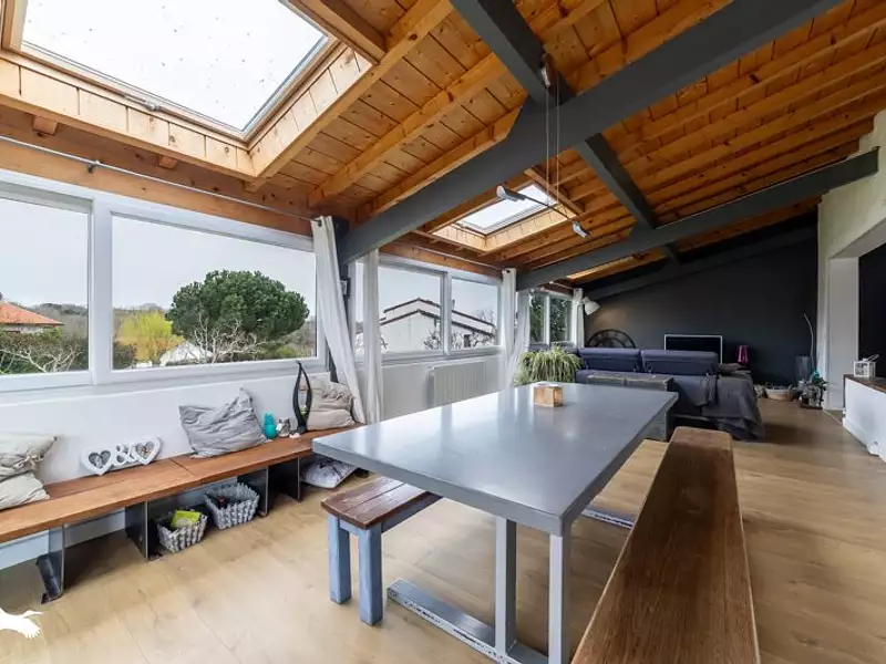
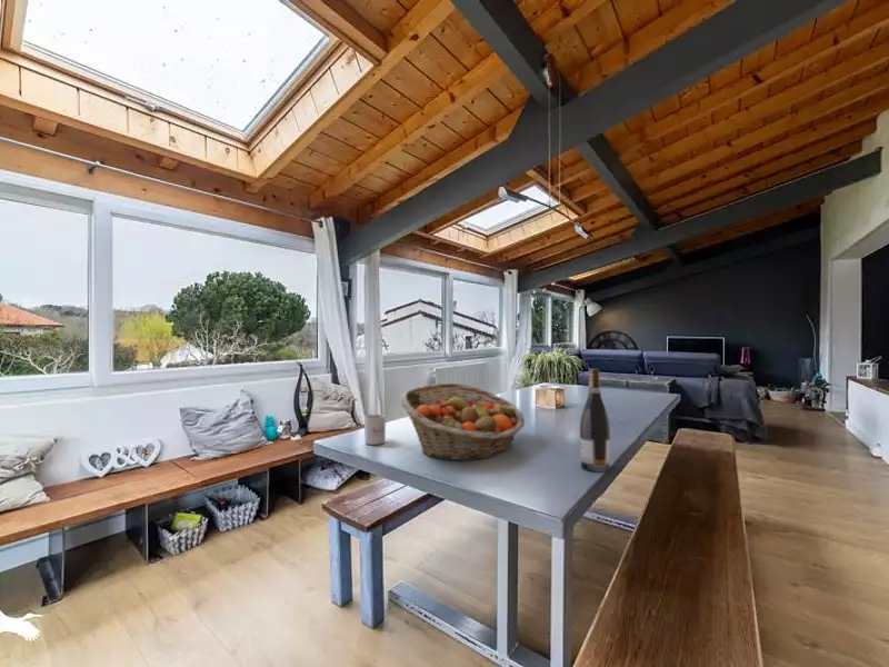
+ mug (377, 428)
+ wine bottle (595, 418)
+ fruit basket (463, 417)
